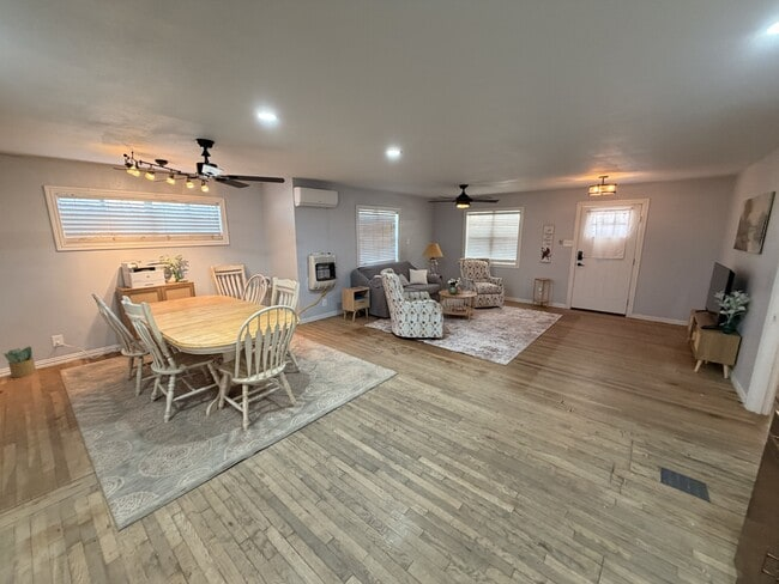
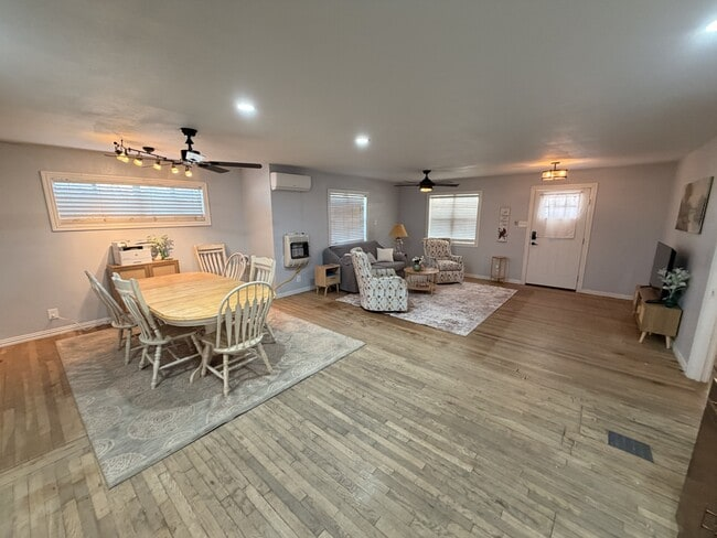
- potted plant (19, 361)
